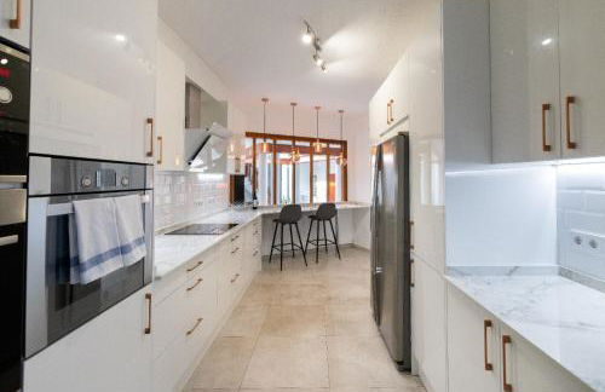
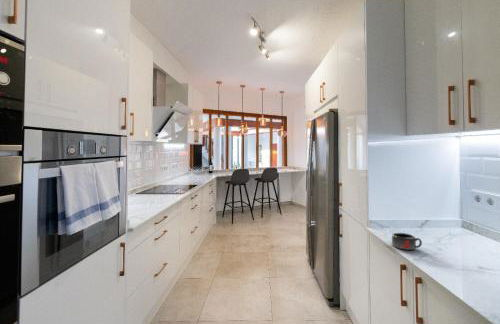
+ mug (406, 241)
